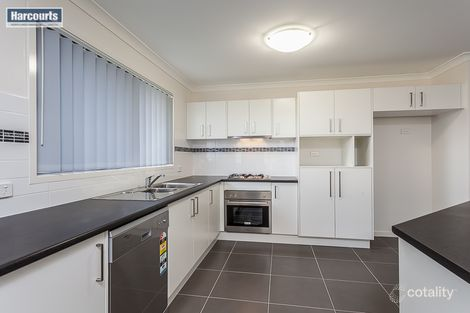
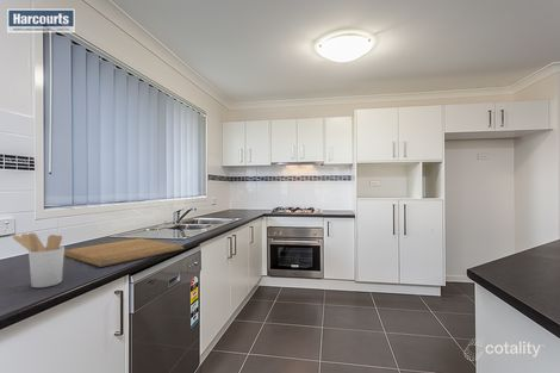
+ chopping board (124, 249)
+ utensil holder (39, 257)
